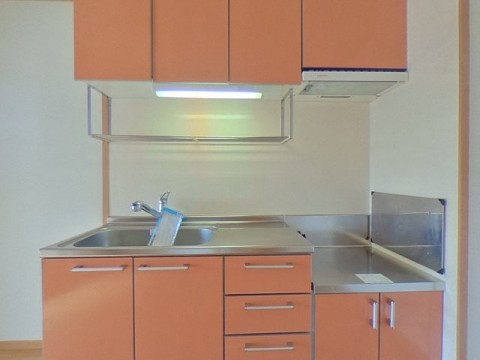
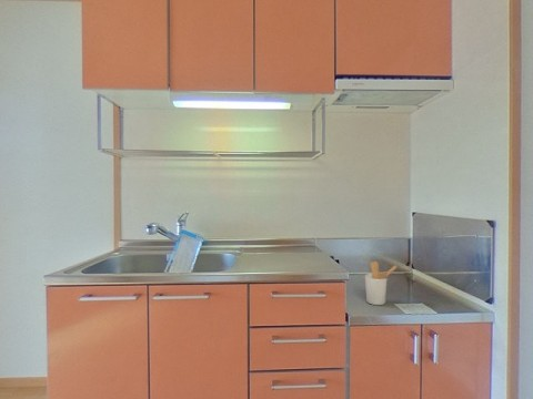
+ utensil holder (381, 283)
